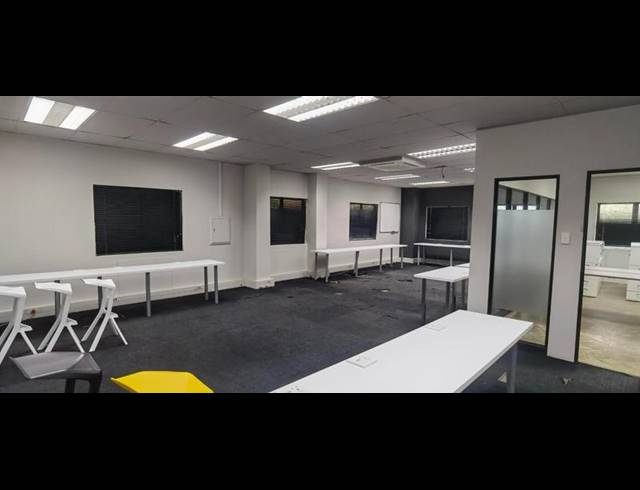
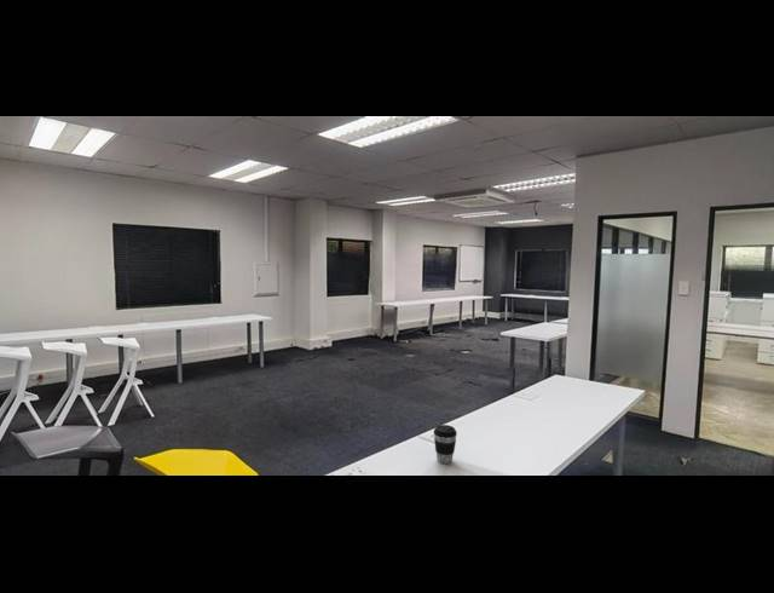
+ coffee cup (444, 444)
